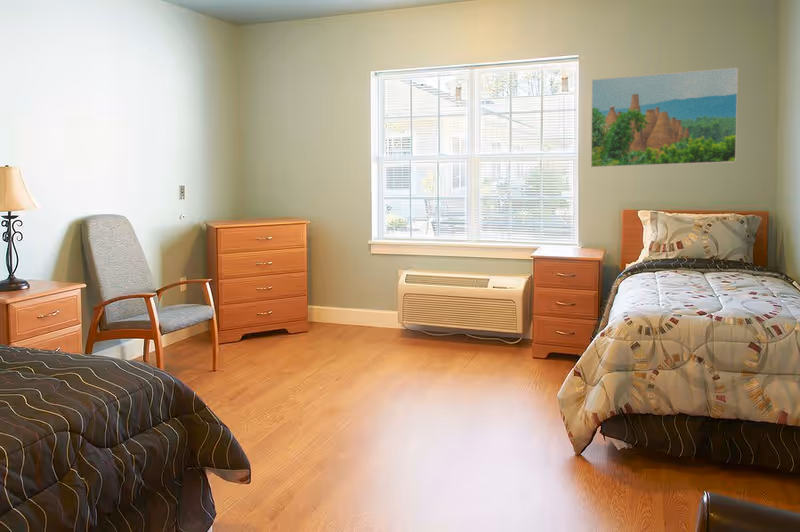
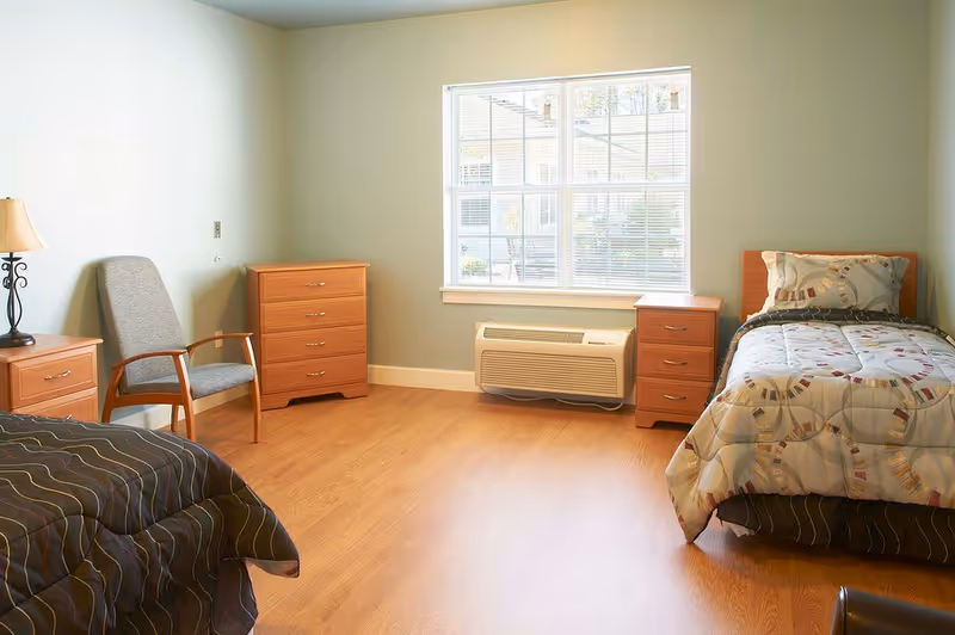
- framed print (661, 119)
